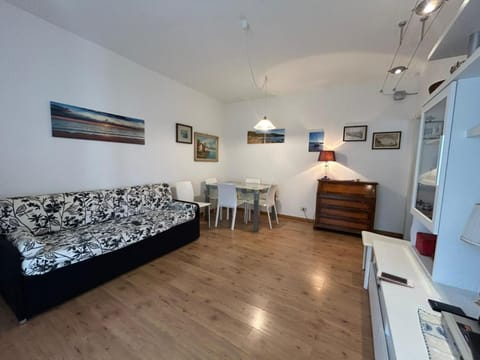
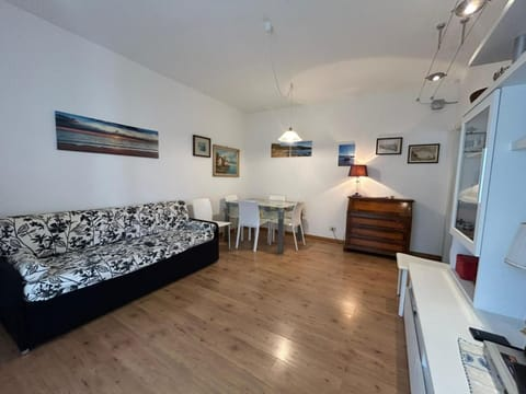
- cell phone (394, 278)
